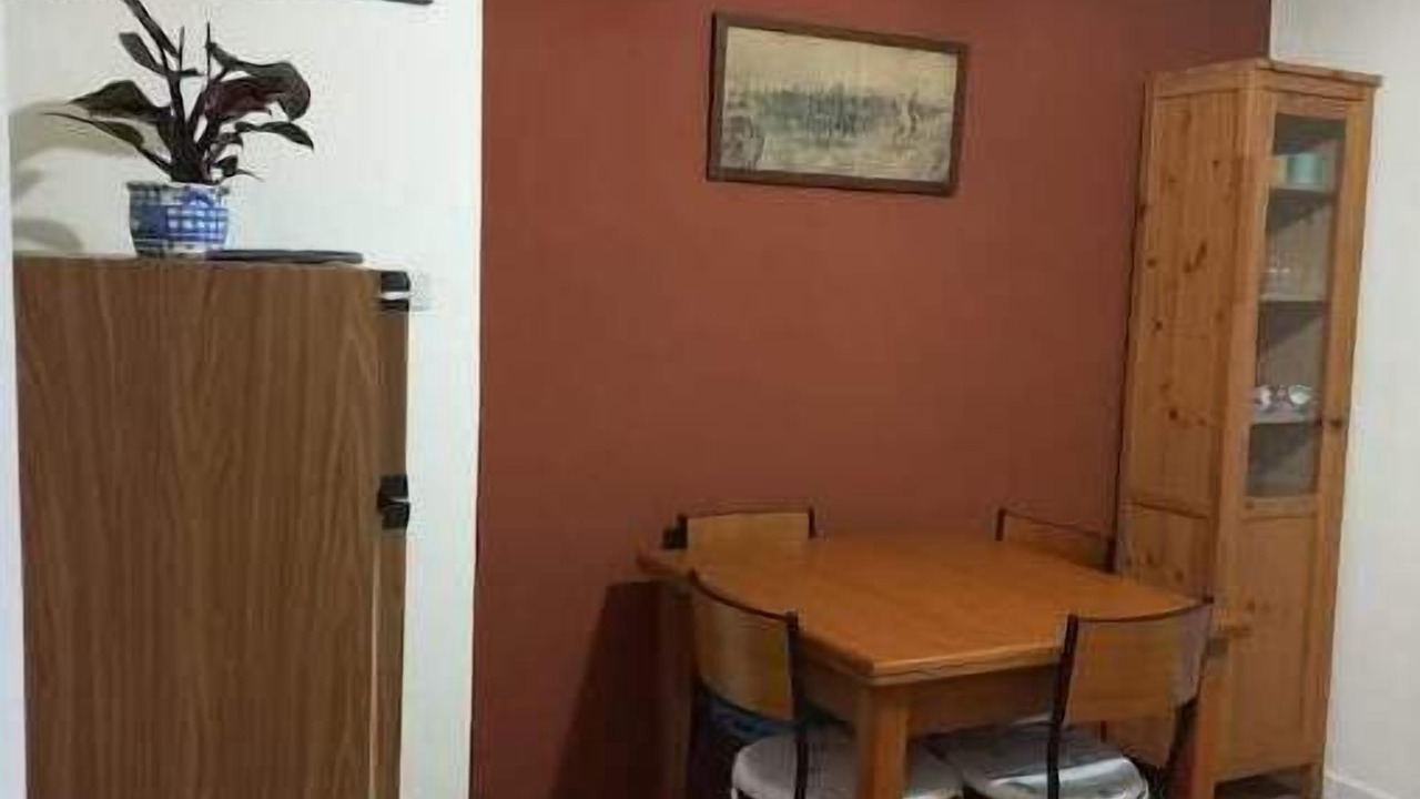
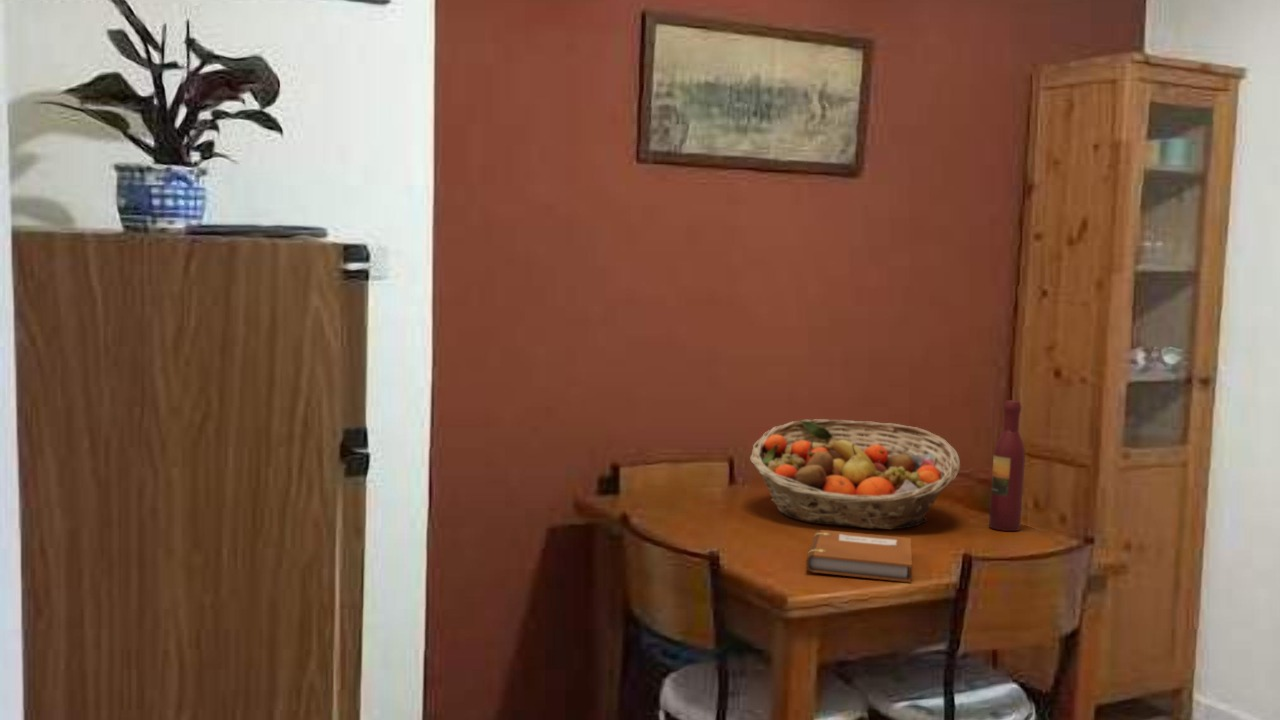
+ wine bottle (1008, 464)
+ fruit basket (852, 472)
+ notebook (860, 553)
